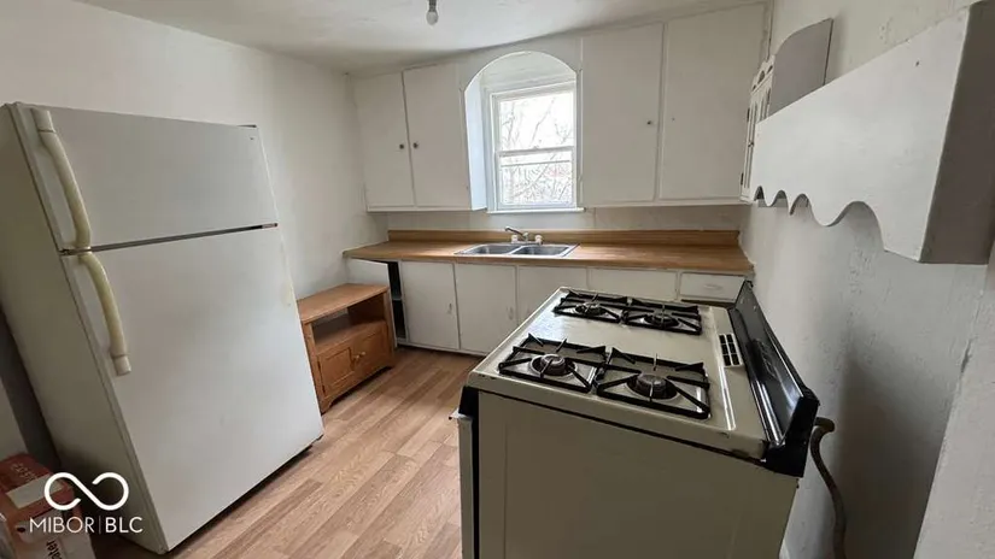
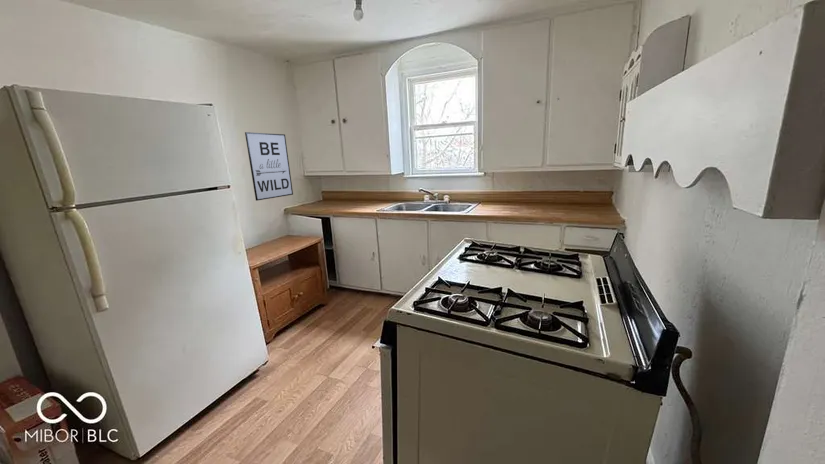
+ wall art (271, 166)
